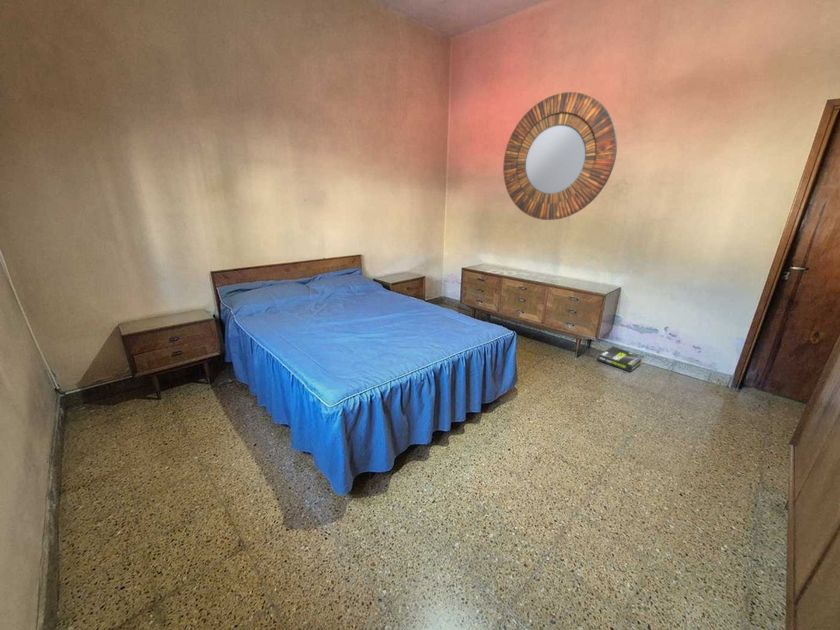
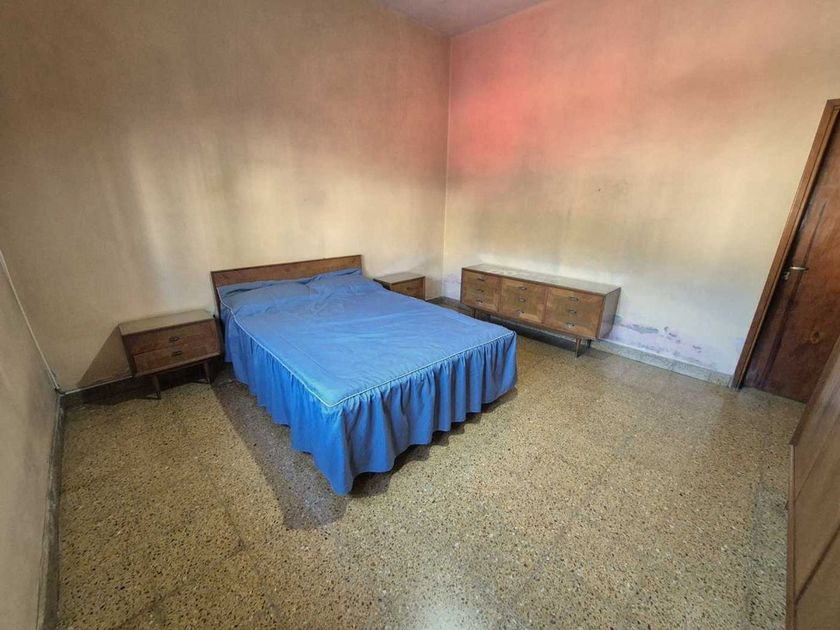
- box (621, 358)
- home mirror (553, 160)
